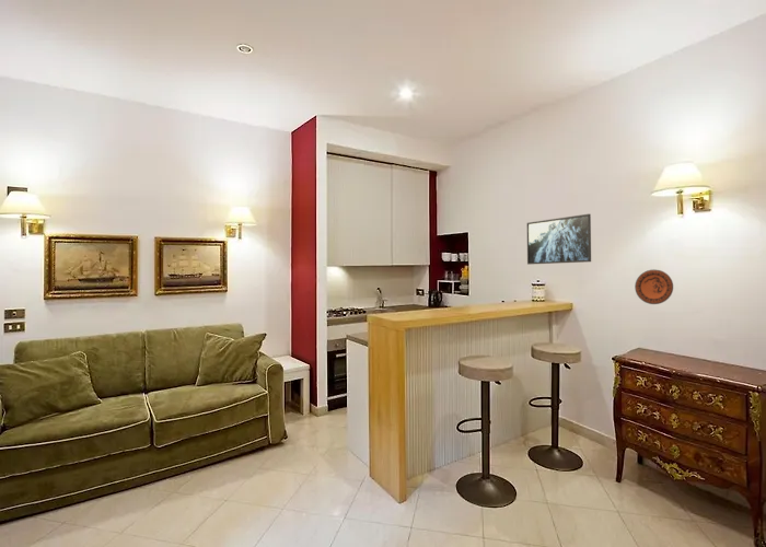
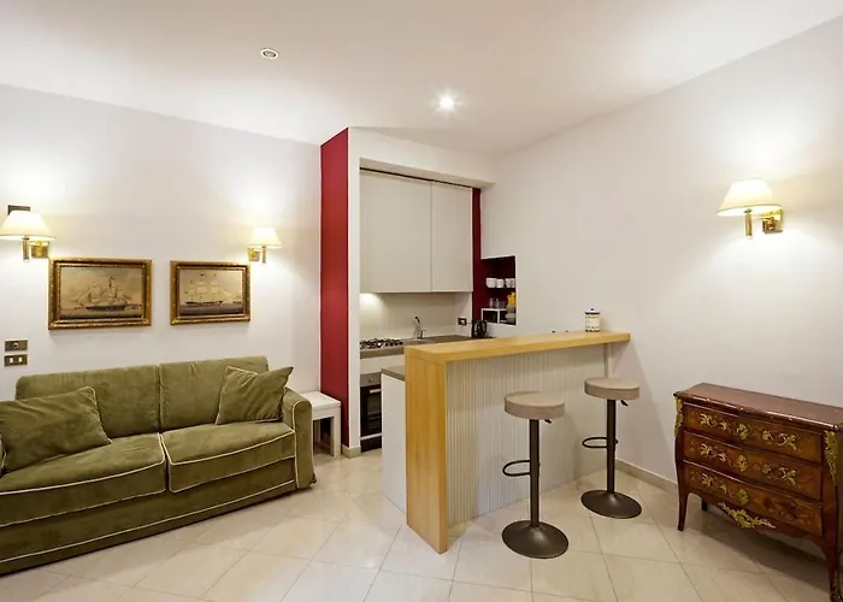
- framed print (556, 241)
- decorative plate (653, 287)
